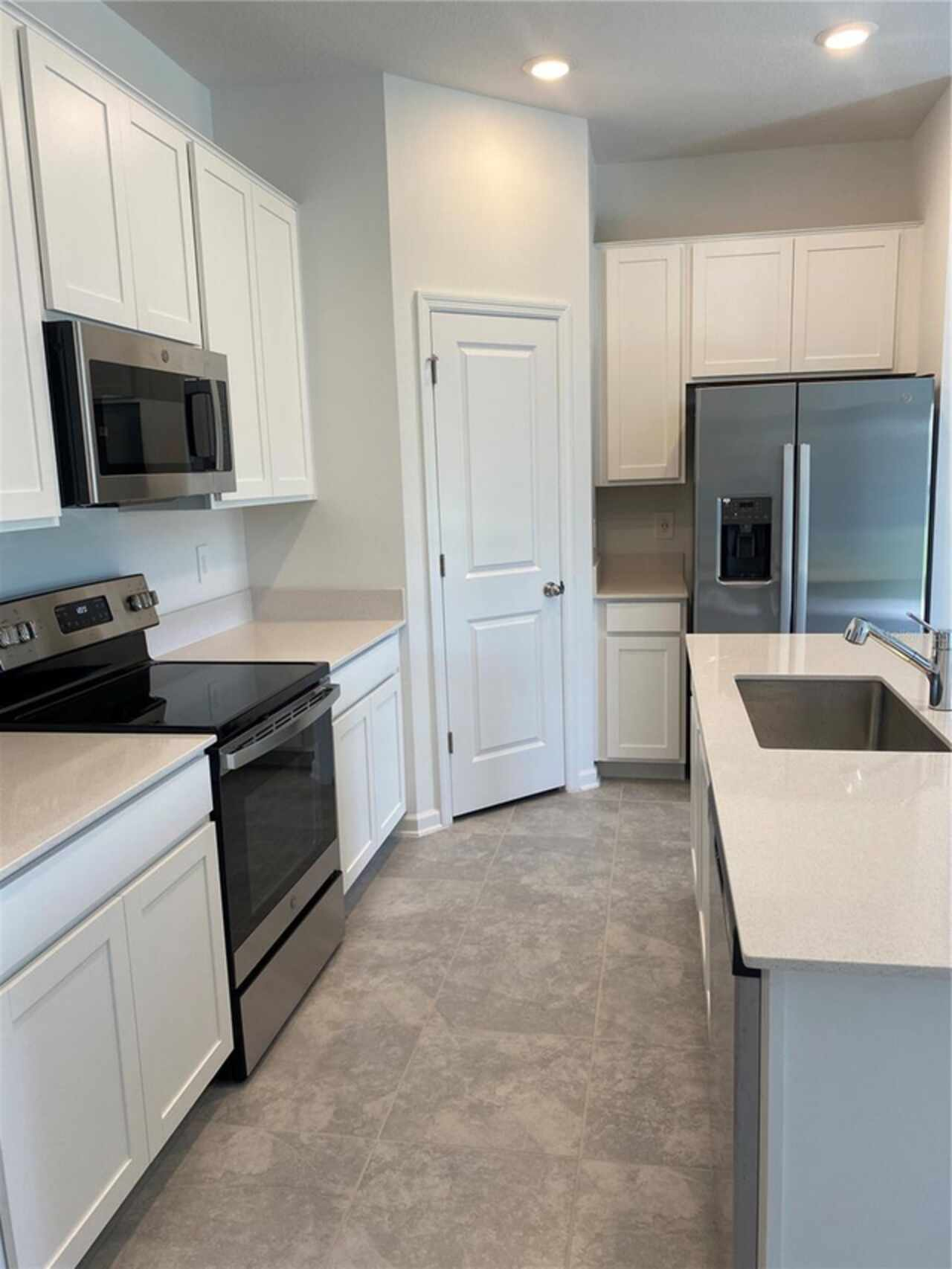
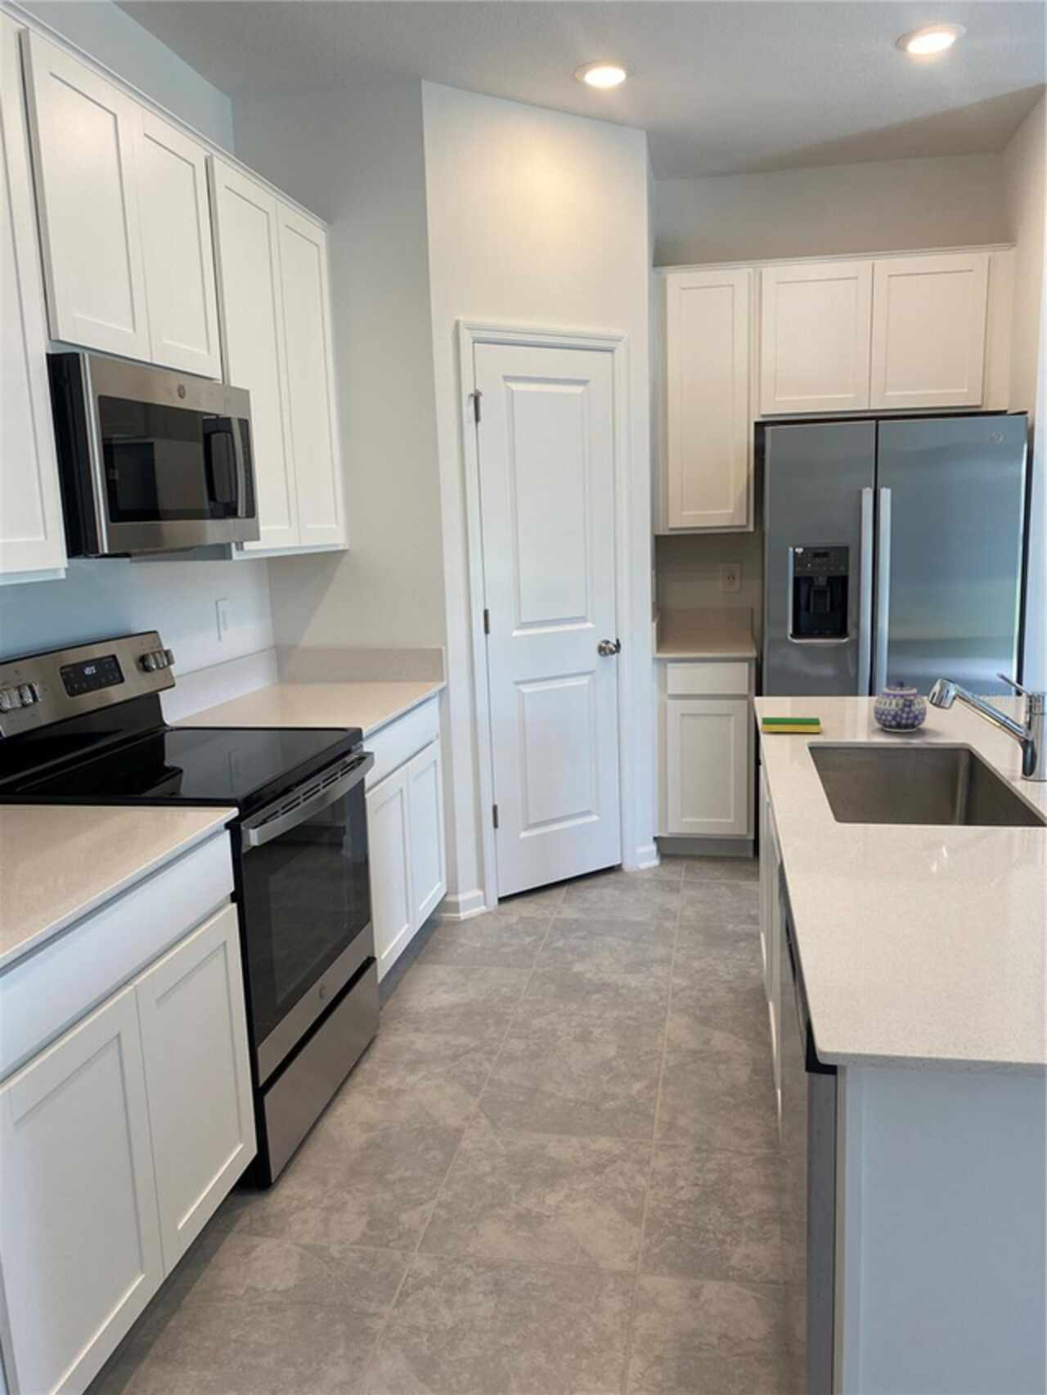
+ dish sponge (790, 724)
+ teapot (900, 704)
